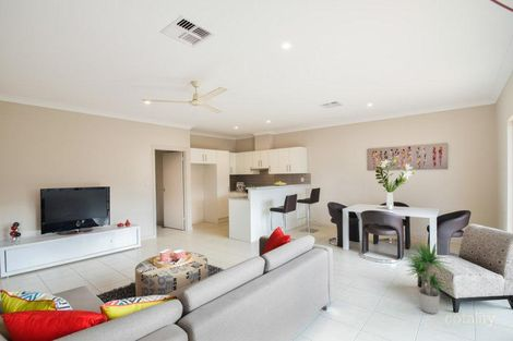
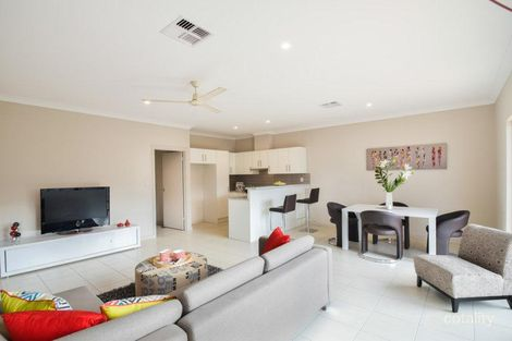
- potted plant (426, 276)
